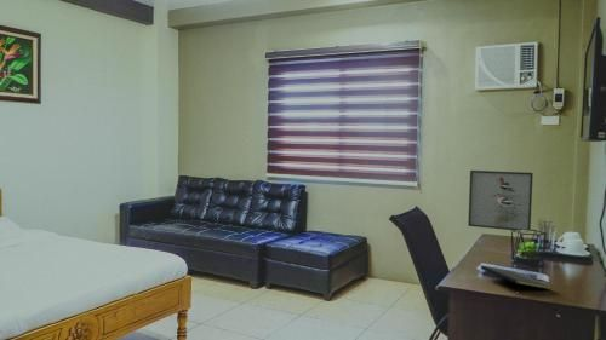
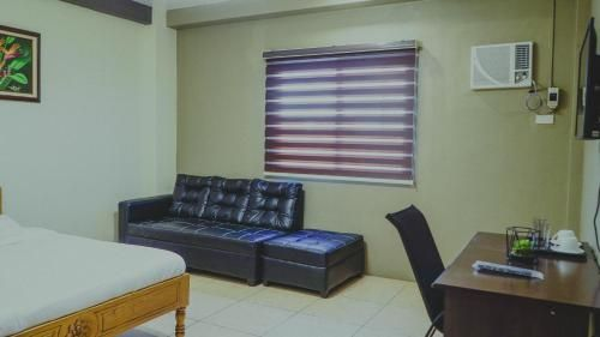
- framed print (499, 200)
- notepad (514, 276)
